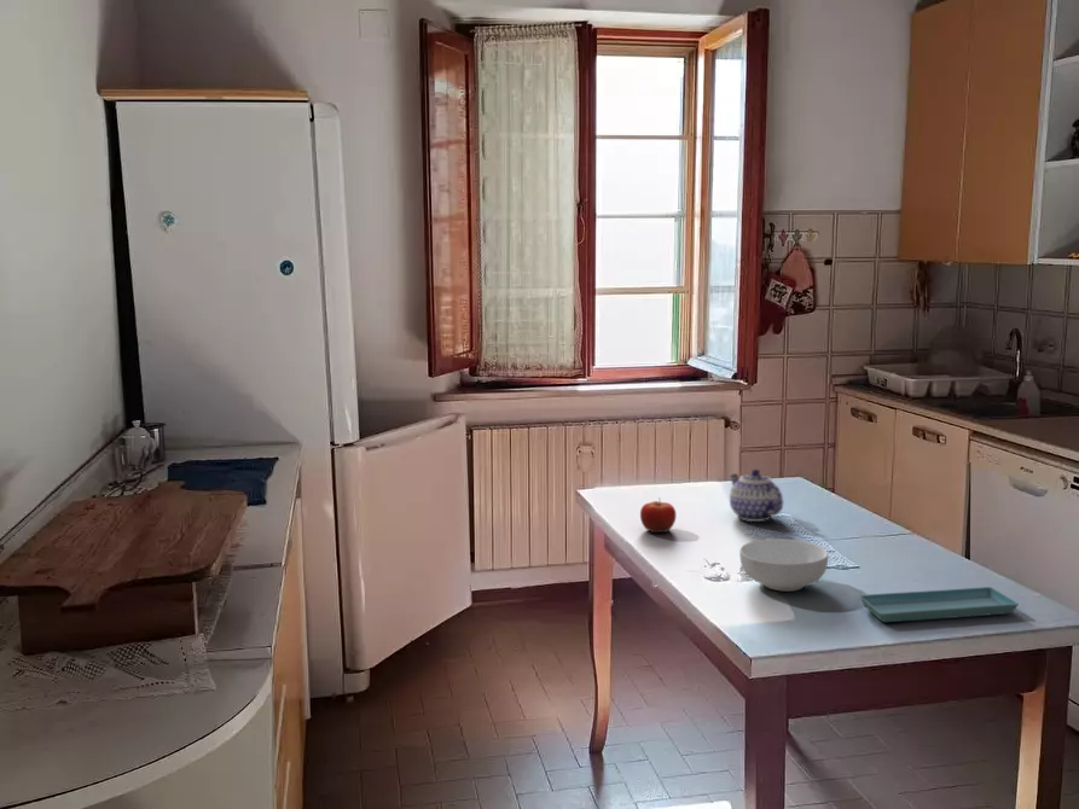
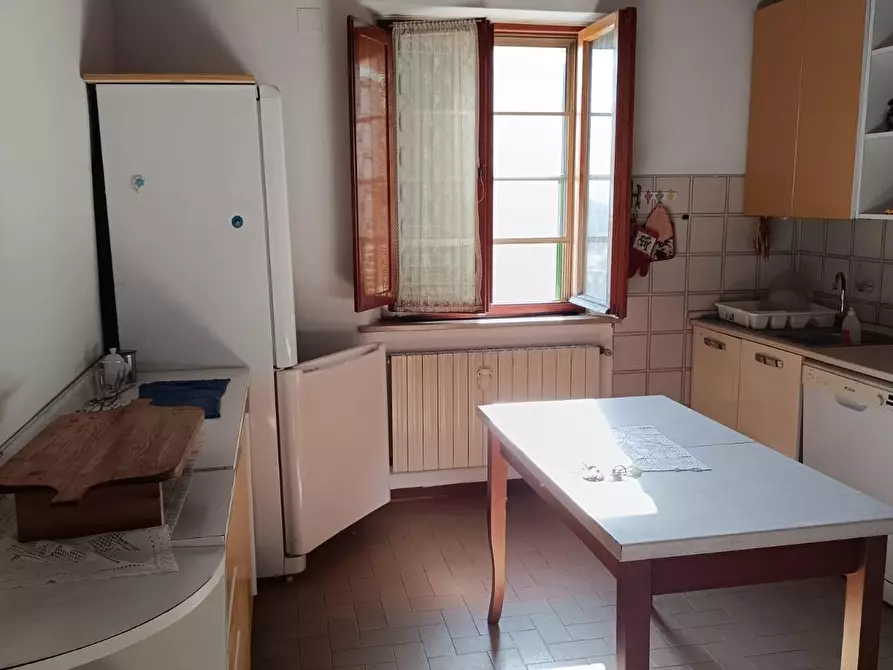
- cereal bowl (783, 566)
- teapot (755, 493)
- fruit (657, 514)
- saucer (936, 605)
